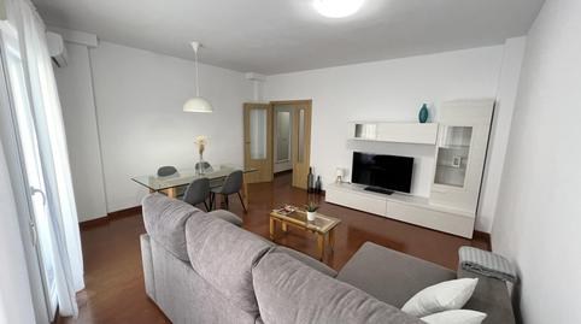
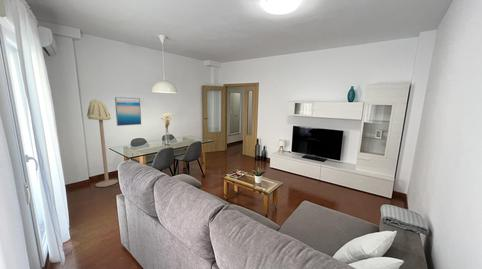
+ wall art (128, 111)
+ floor lamp (101, 142)
